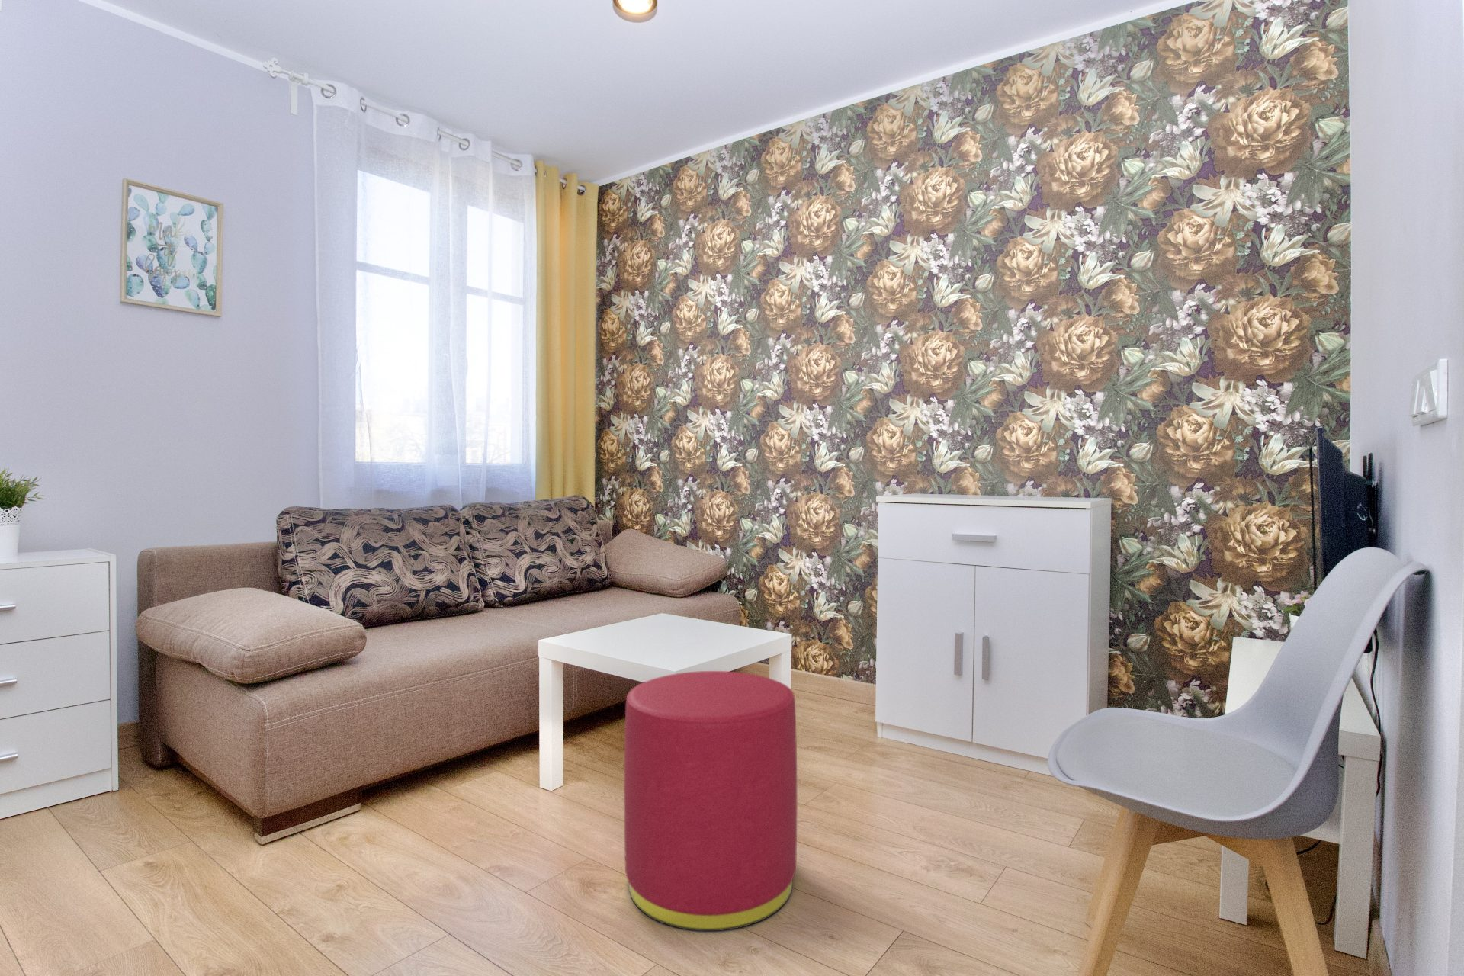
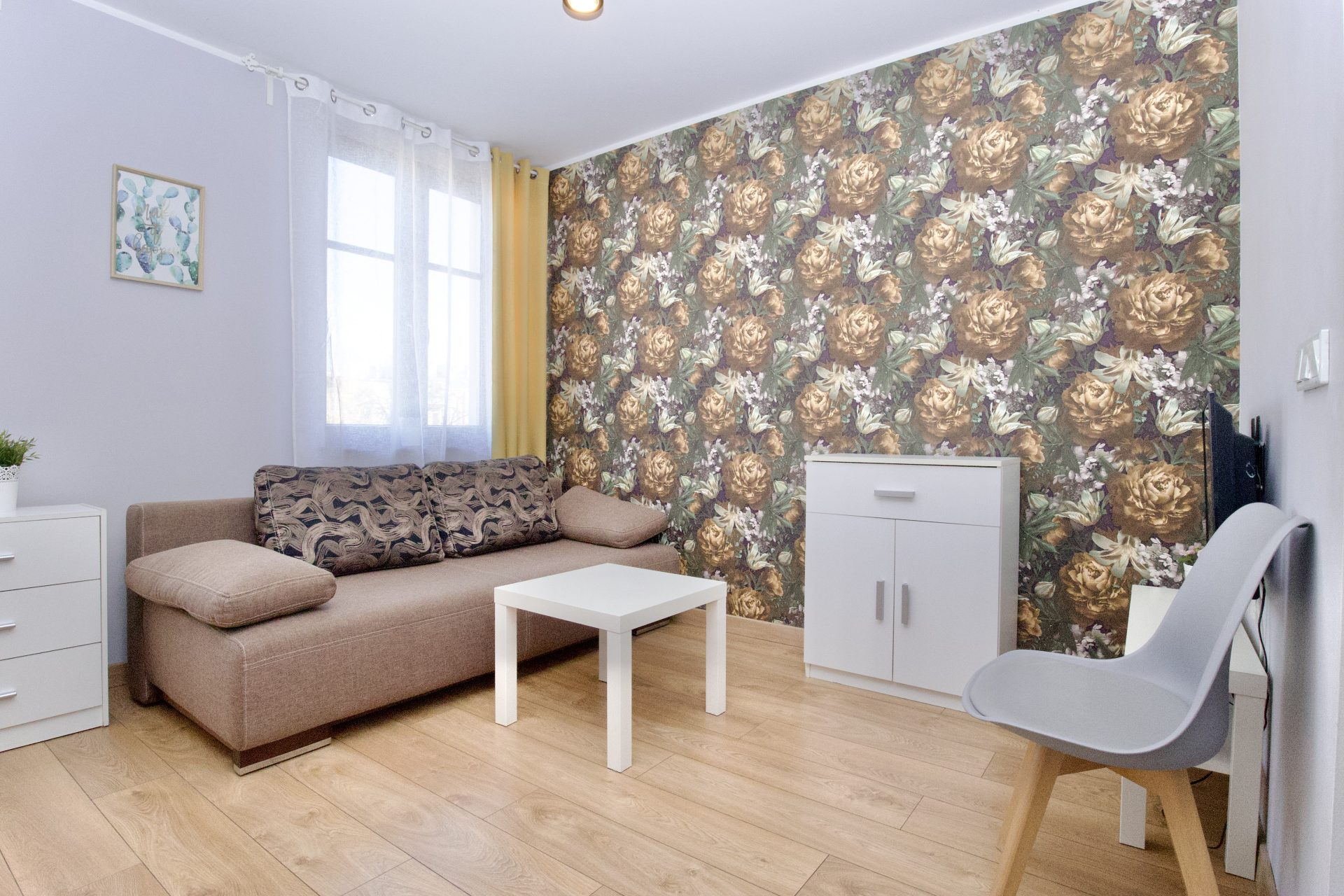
- stool (710, 785)
